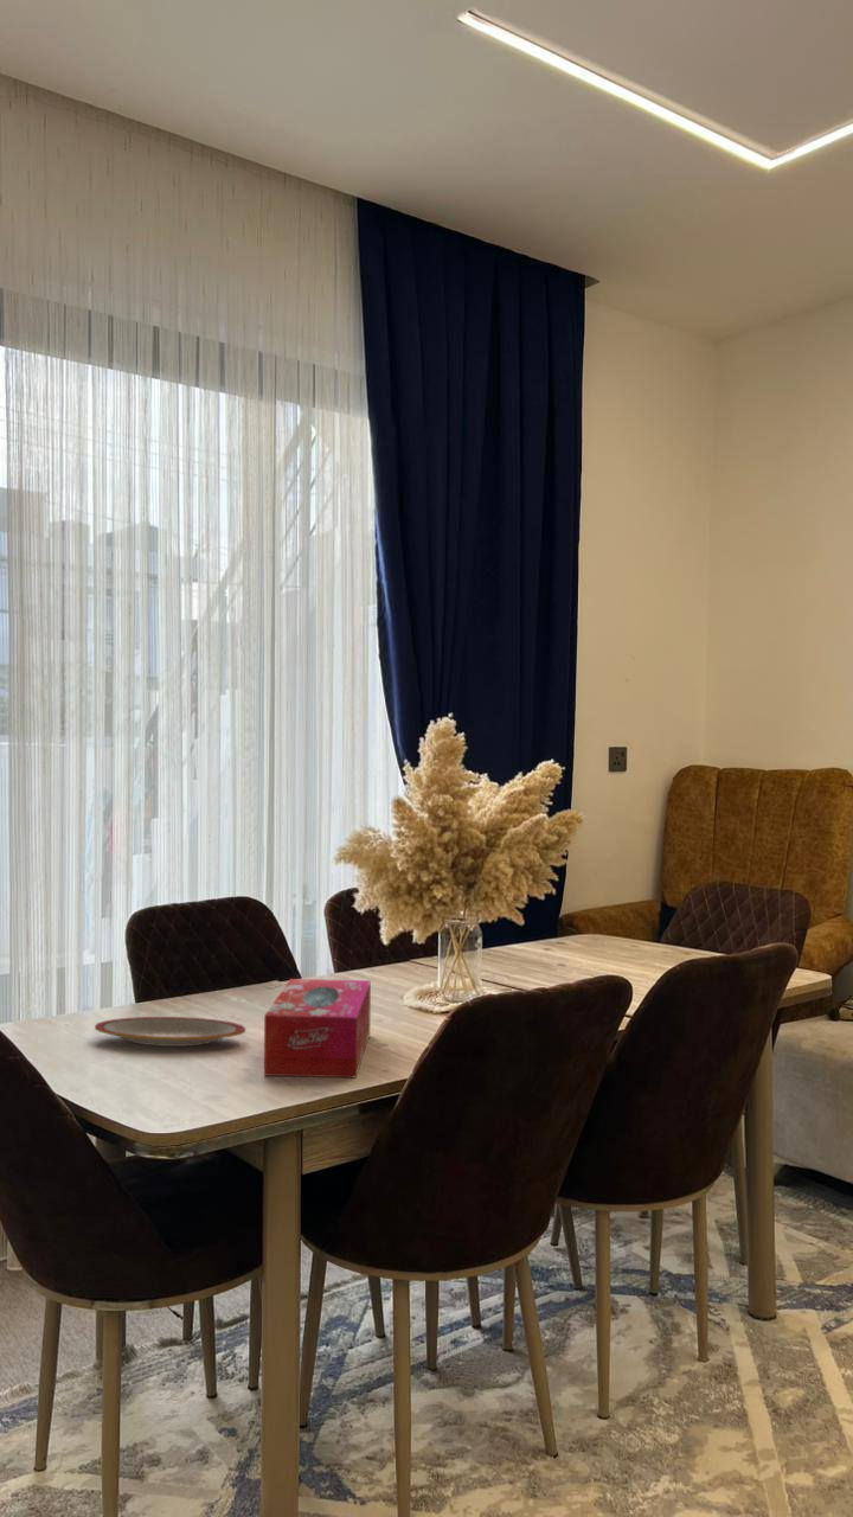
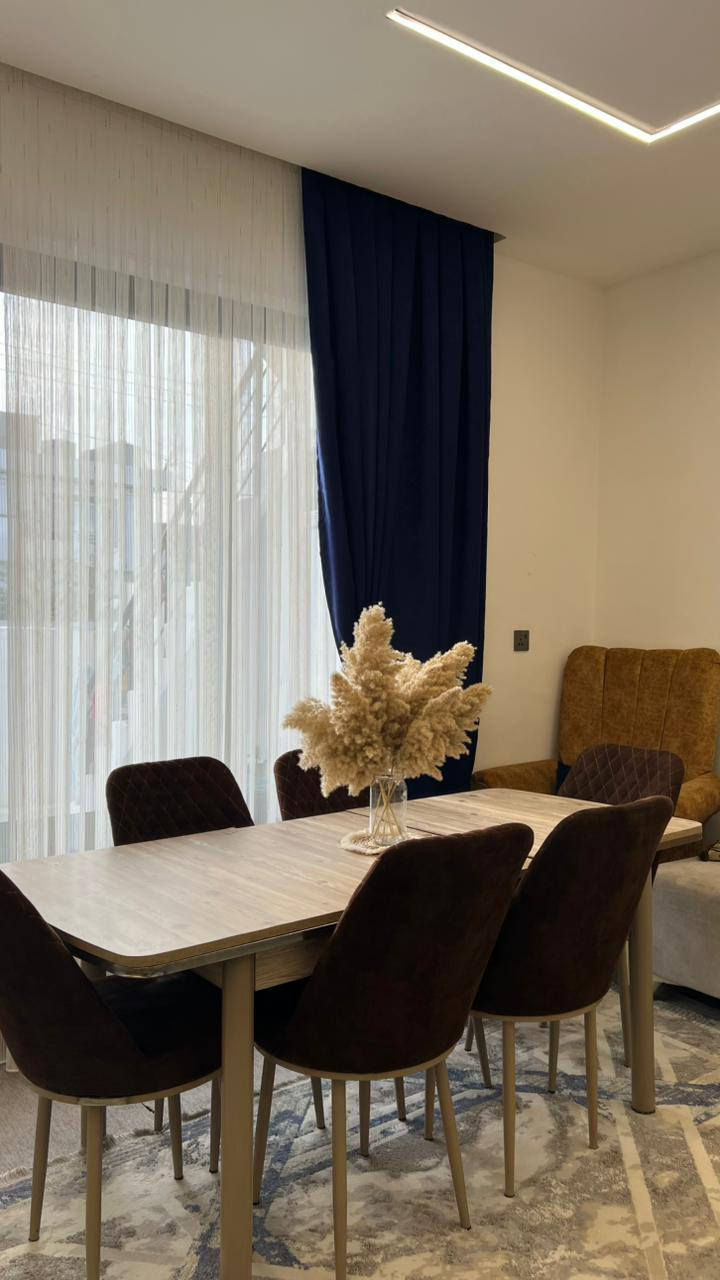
- plate (169, 1033)
- tissue box (320, 1024)
